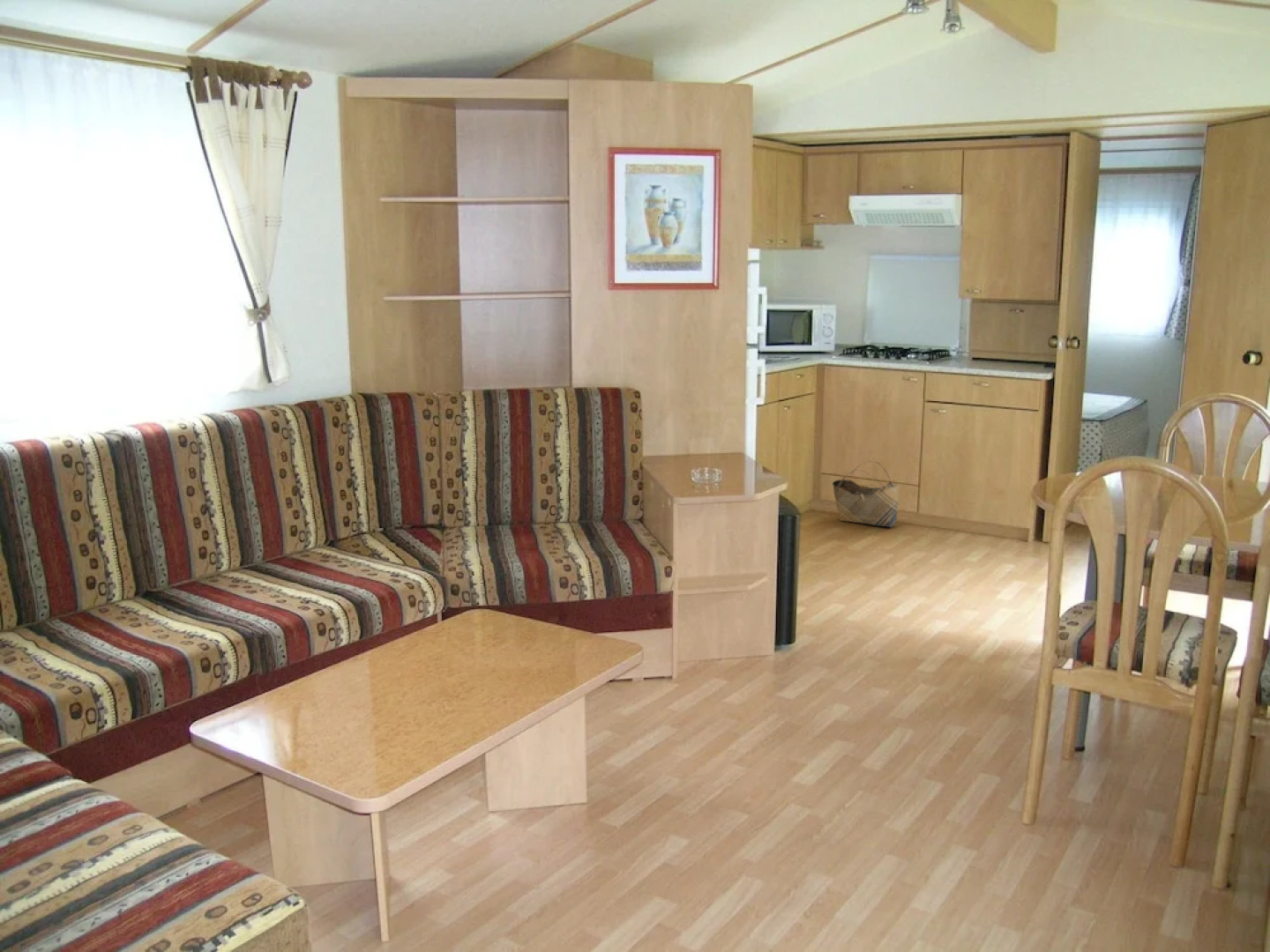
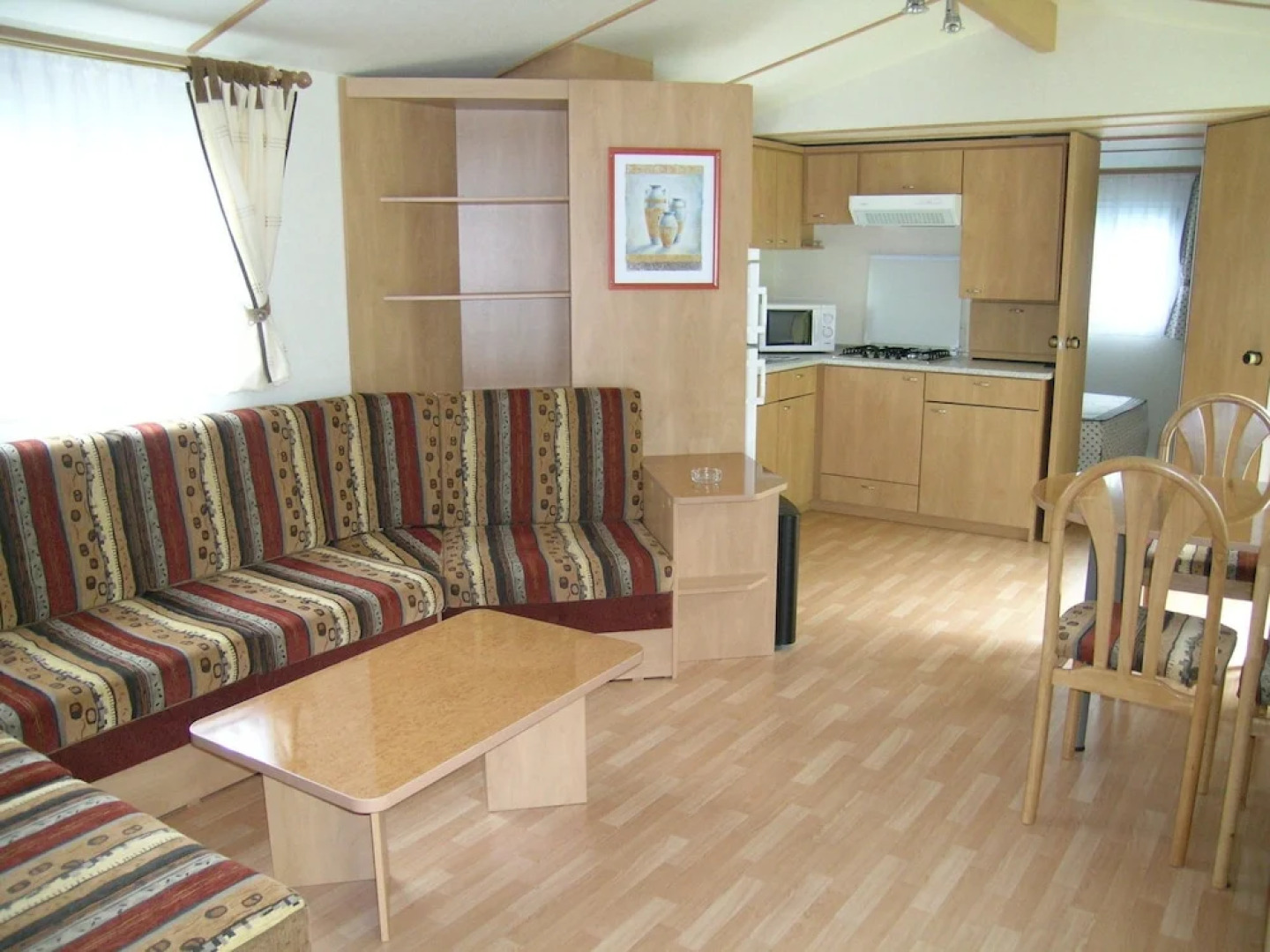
- basket (864, 494)
